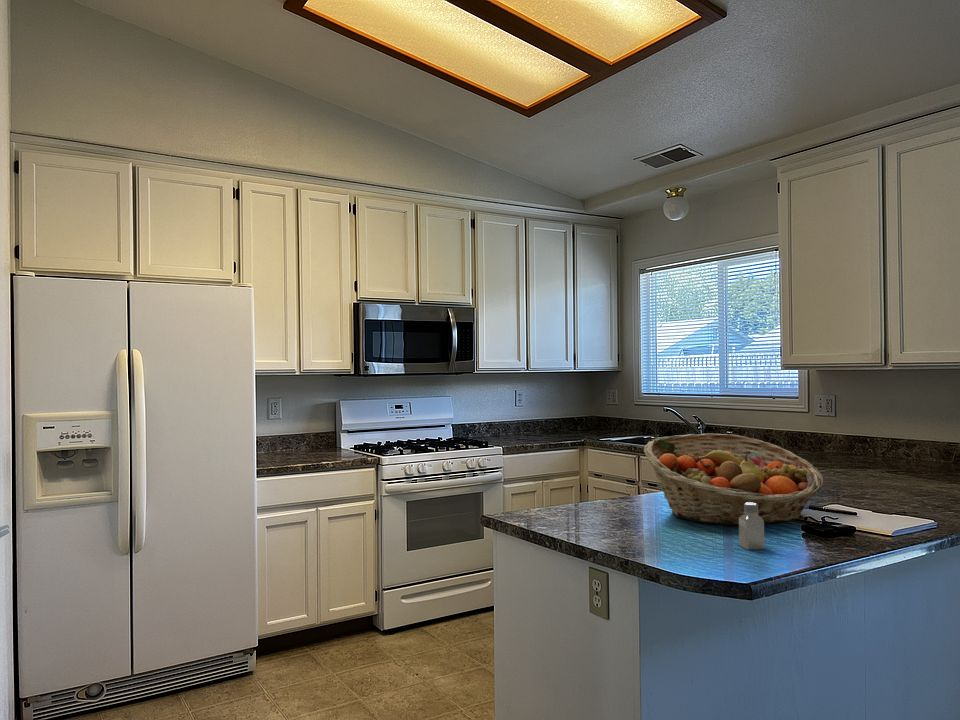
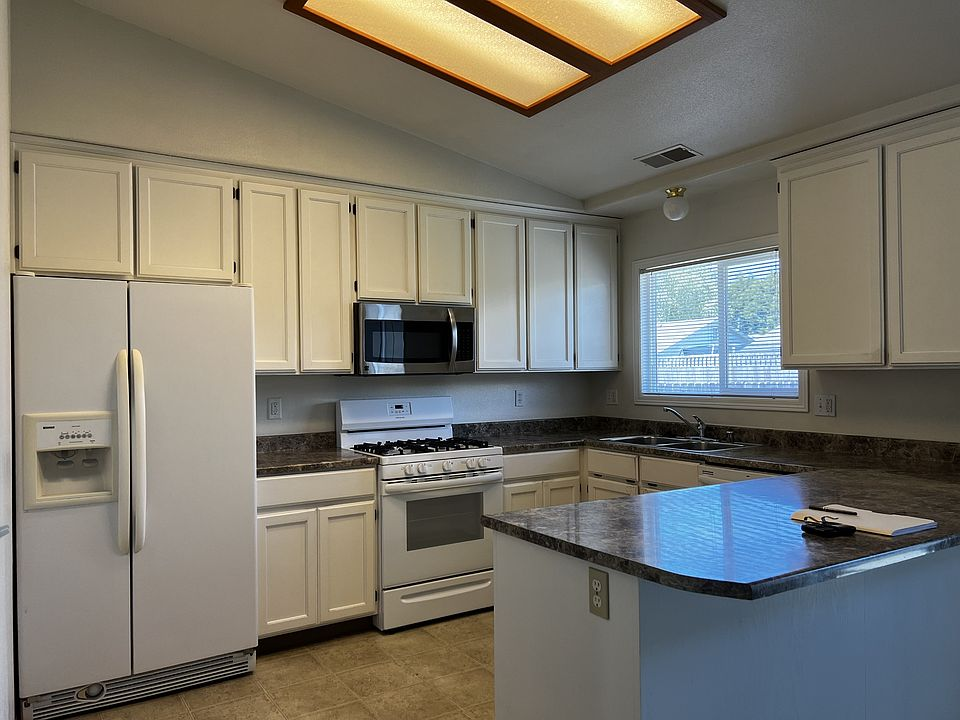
- saltshaker (751, 525)
- fruit basket (731, 476)
